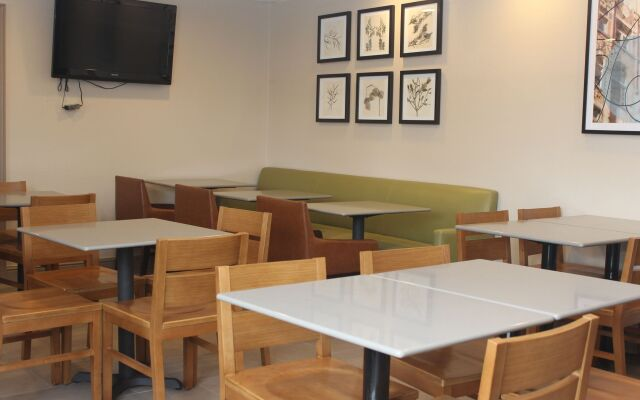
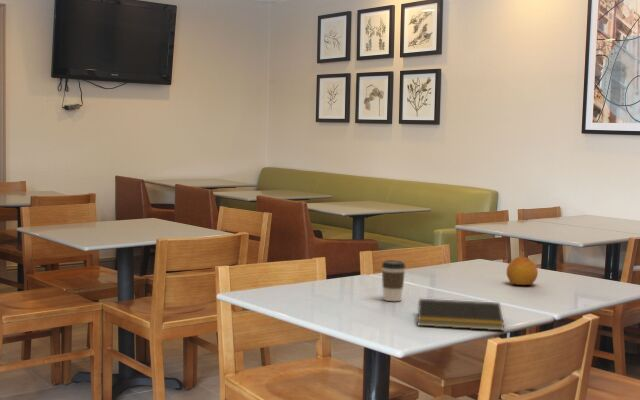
+ notepad (459, 313)
+ fruit (522, 270)
+ coffee cup (393, 280)
